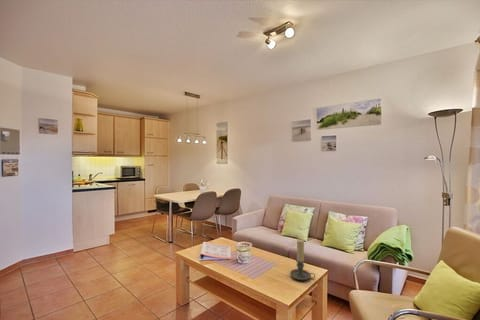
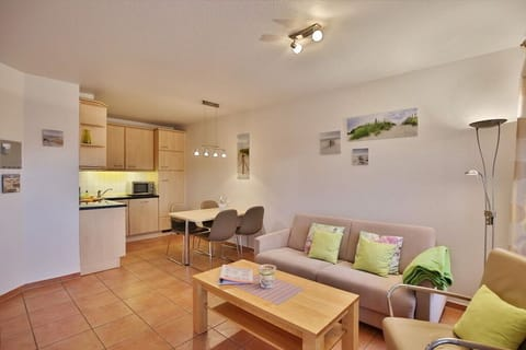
- candle holder (302, 258)
